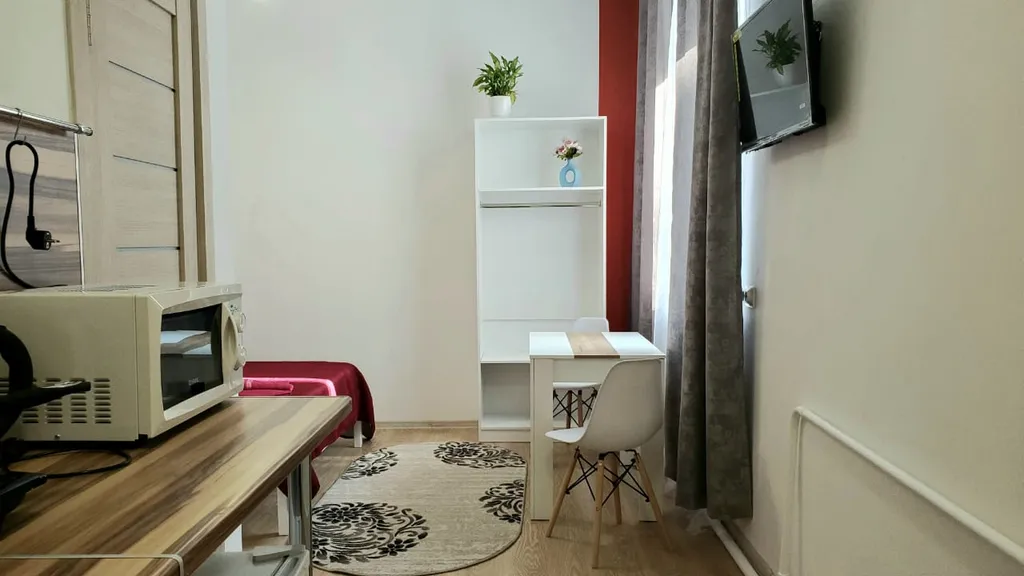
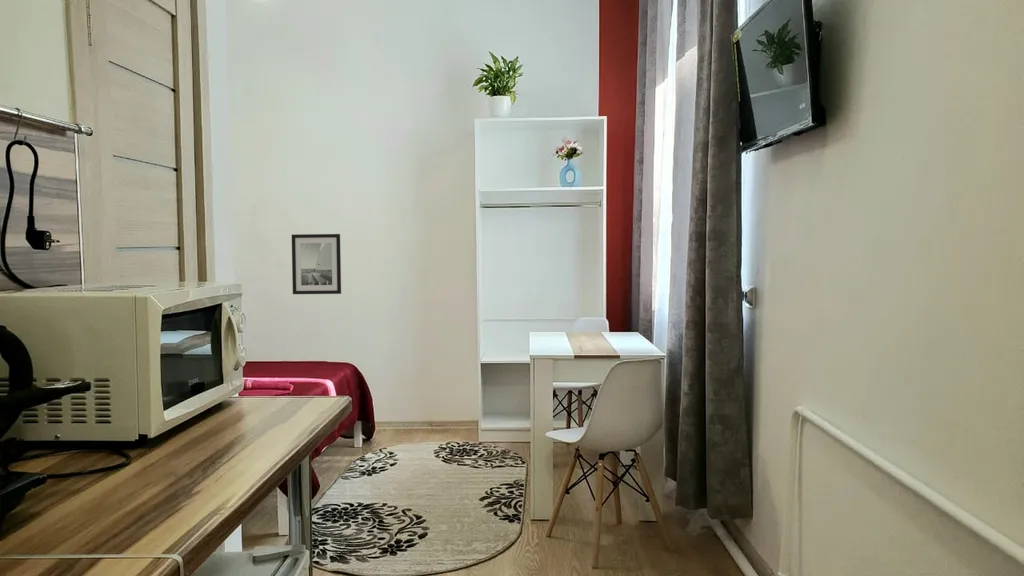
+ wall art (316, 264)
